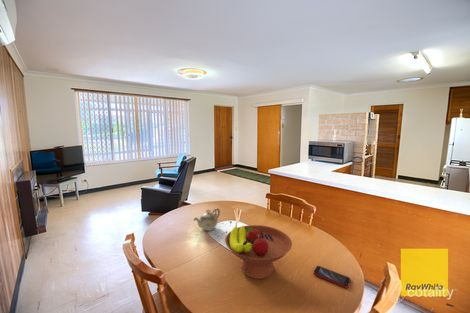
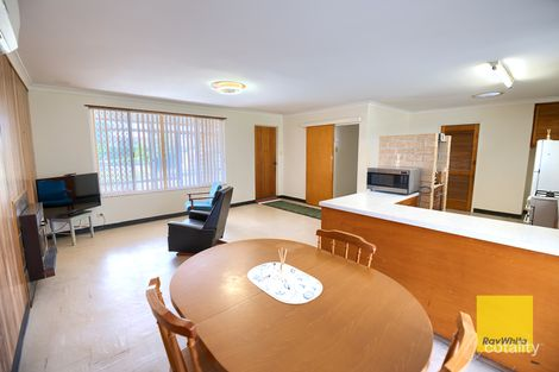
- teapot (207, 219)
- smartphone (331, 276)
- fruit bowl (257, 248)
